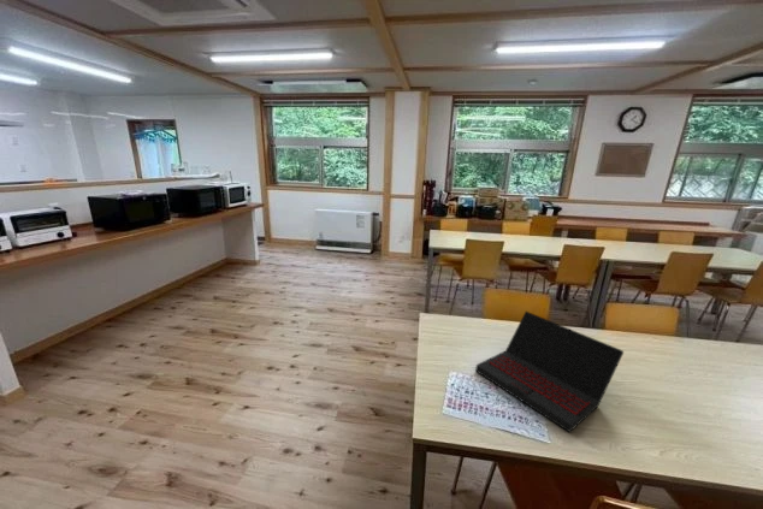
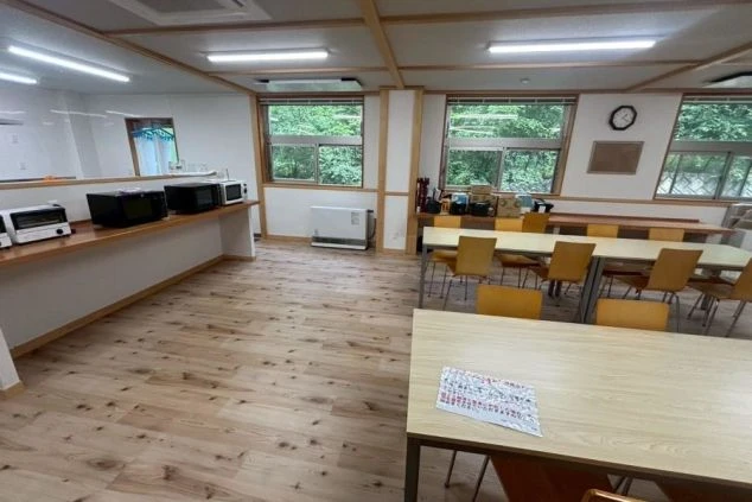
- laptop (545, 360)
